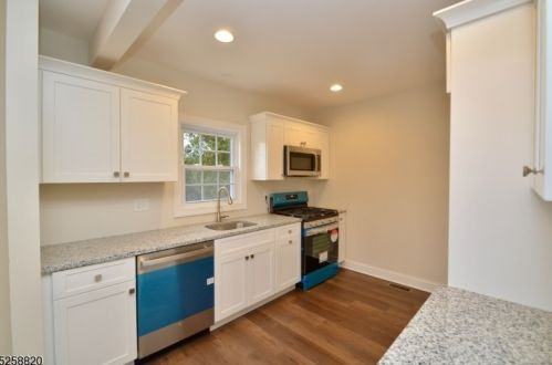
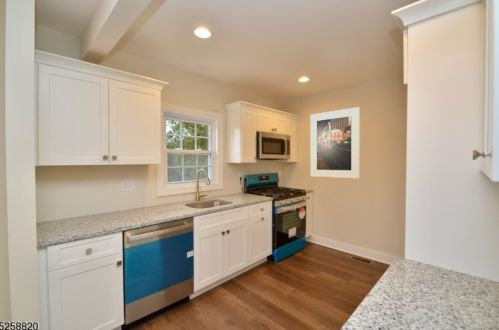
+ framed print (333, 144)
